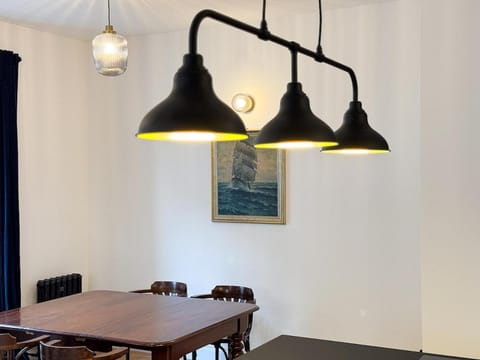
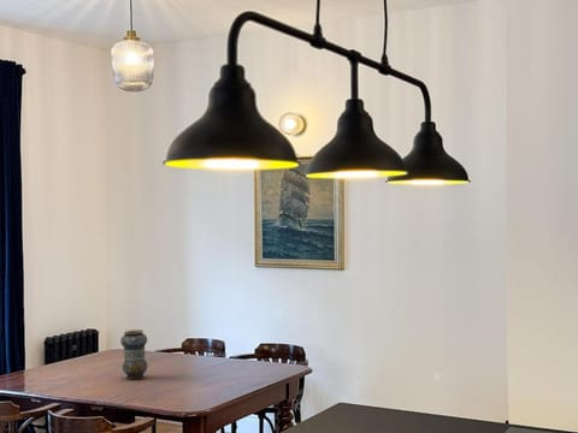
+ vase (134, 354)
